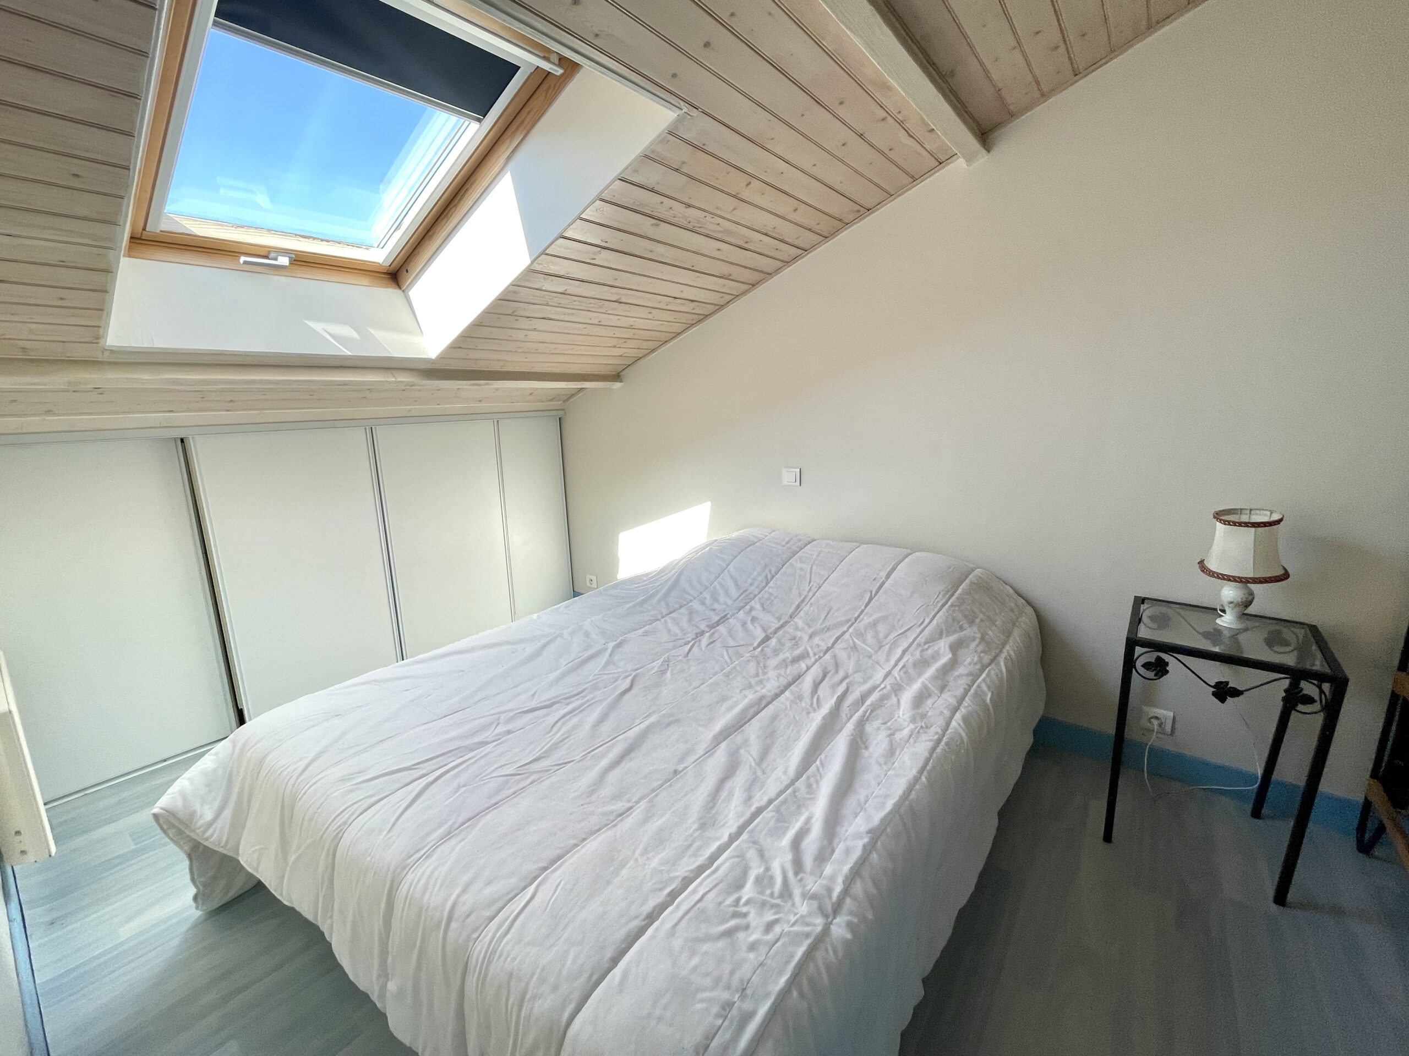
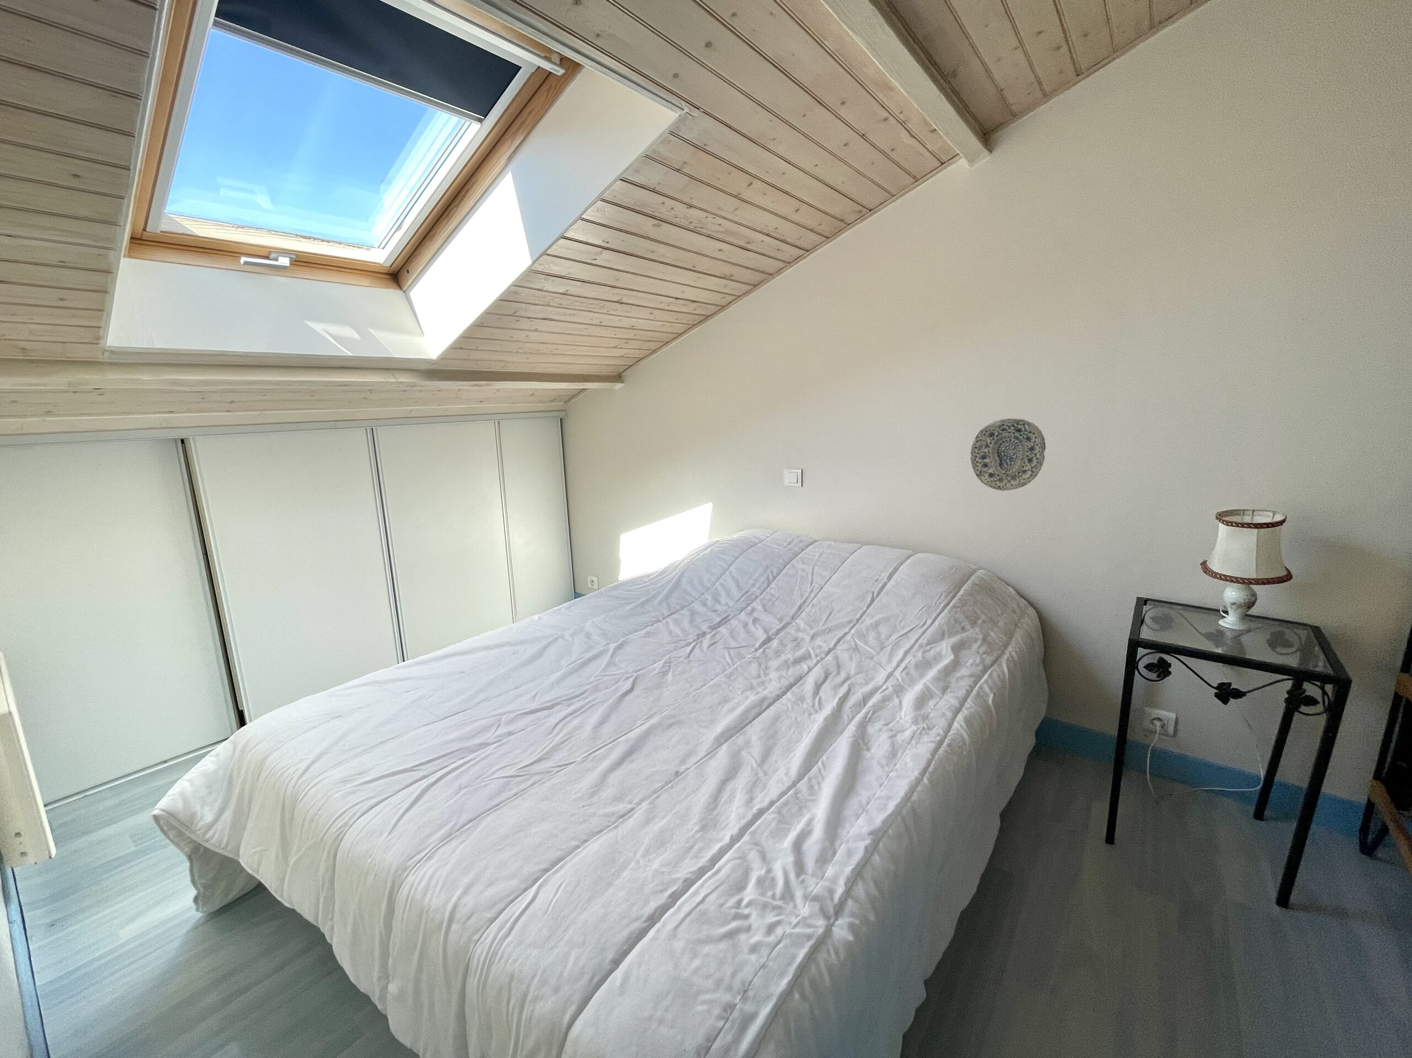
+ decorative plate (1006, 455)
